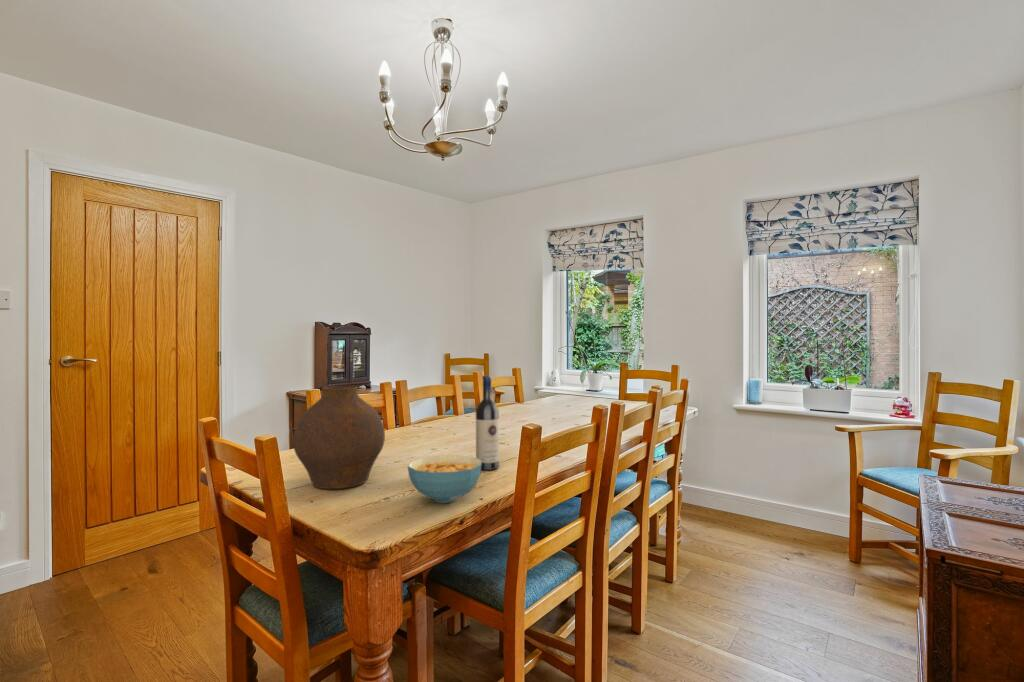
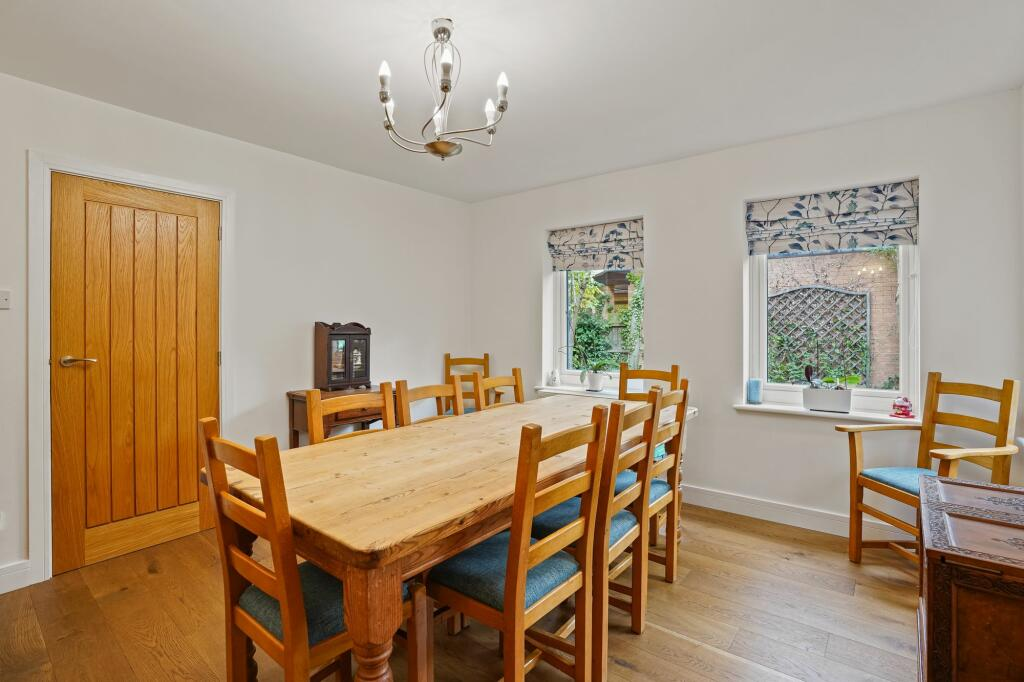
- wine bottle (487, 421)
- vase (340, 434)
- cereal bowl (445, 481)
